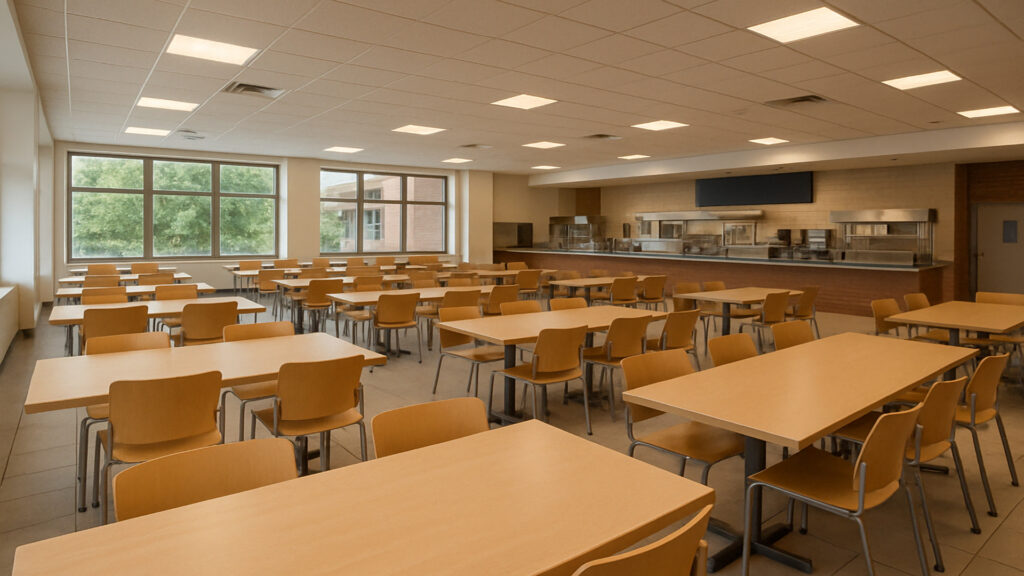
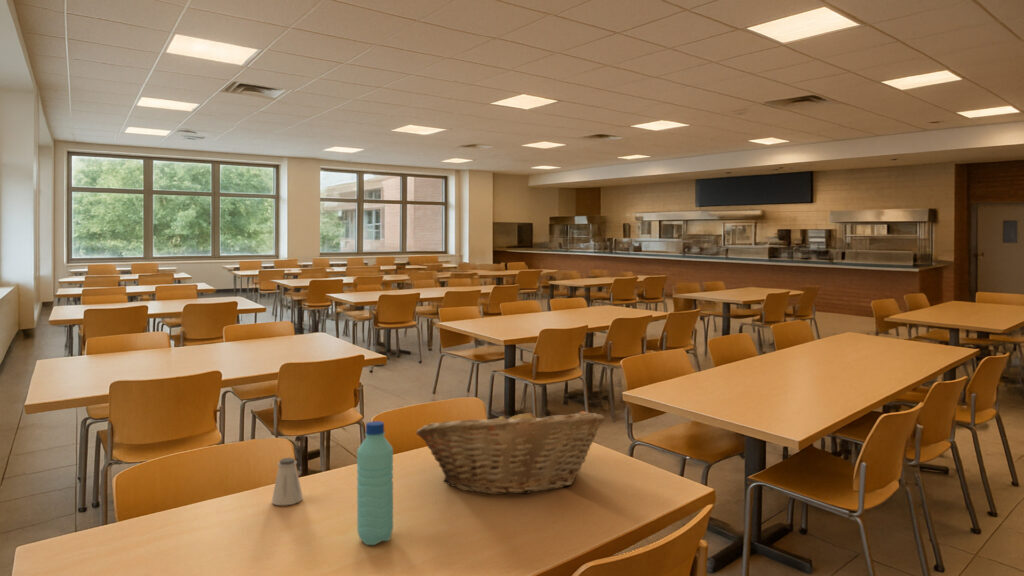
+ water bottle (375, 481)
+ saltshaker (287, 479)
+ fruit basket (511, 440)
